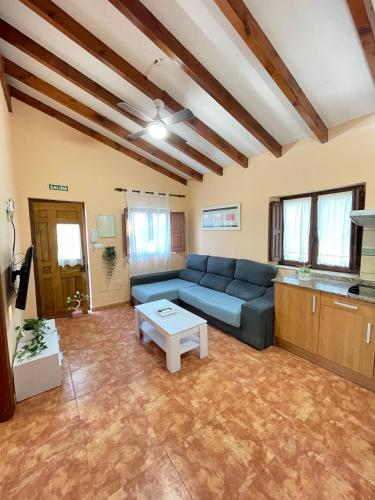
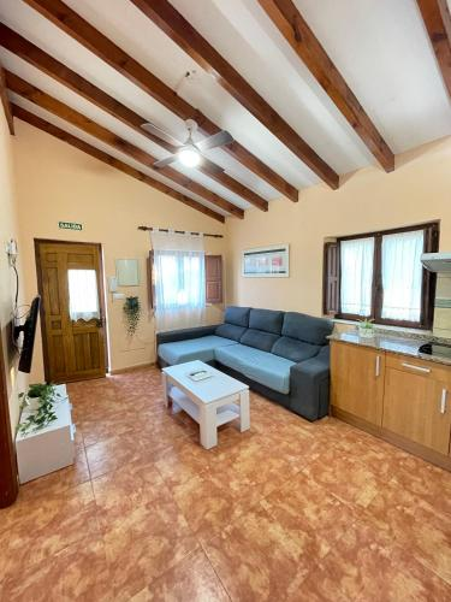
- potted plant (79, 303)
